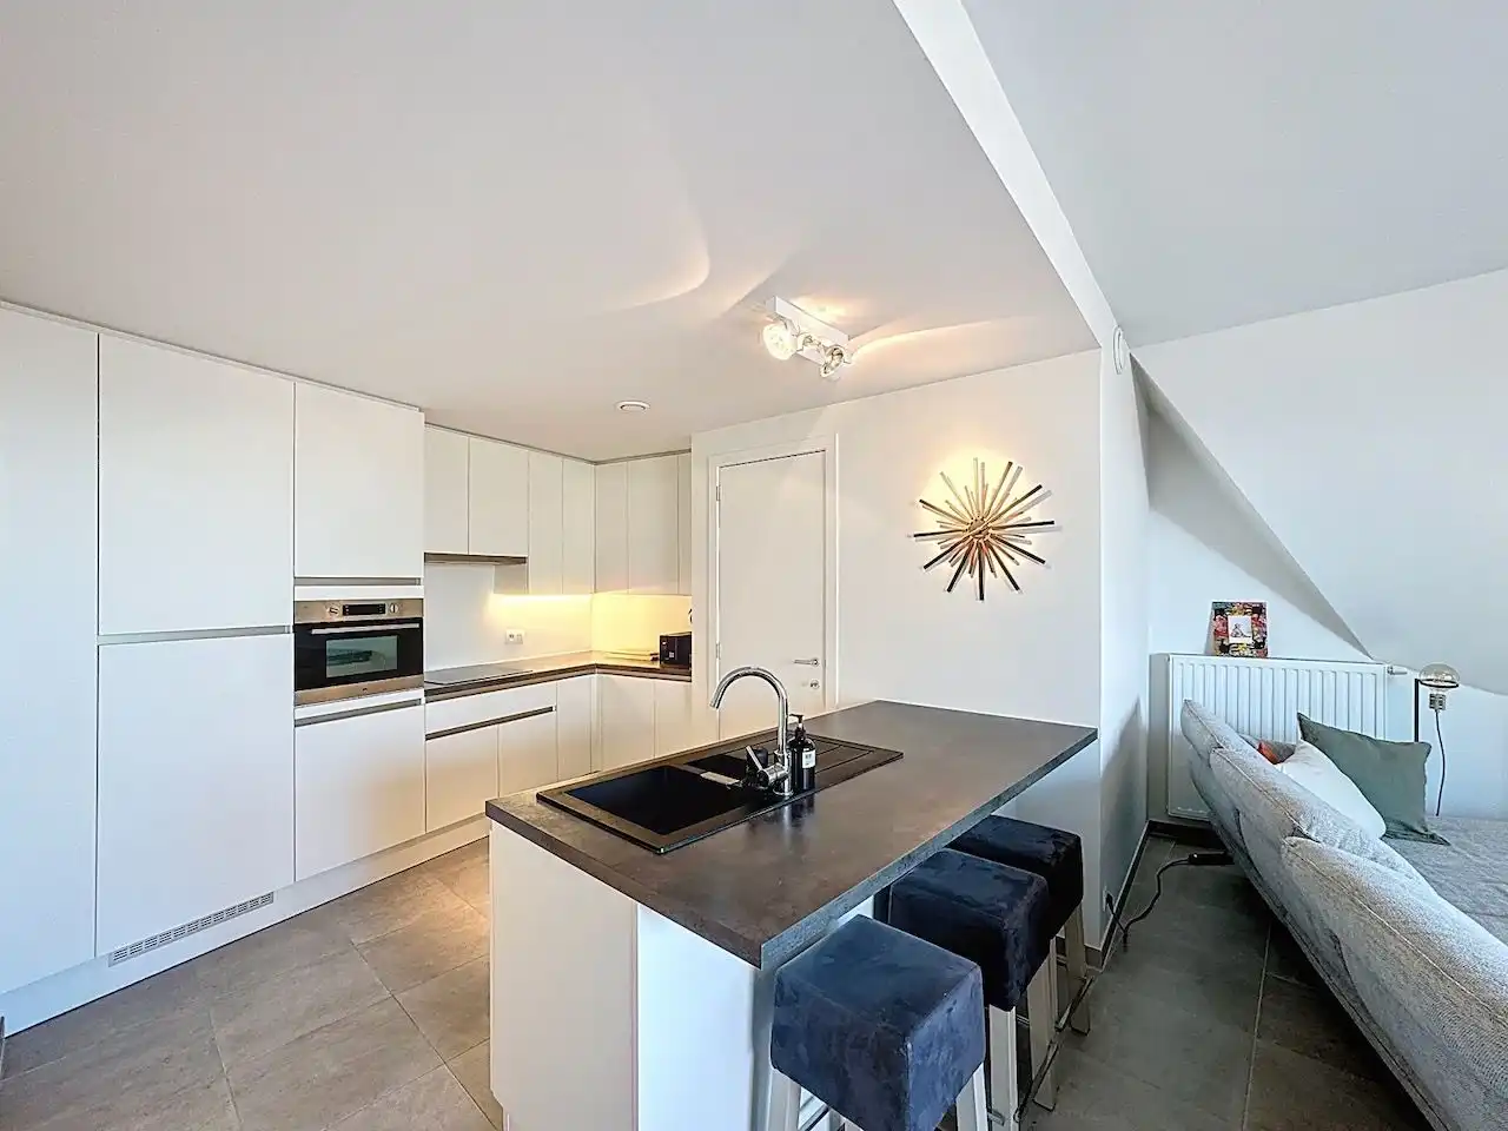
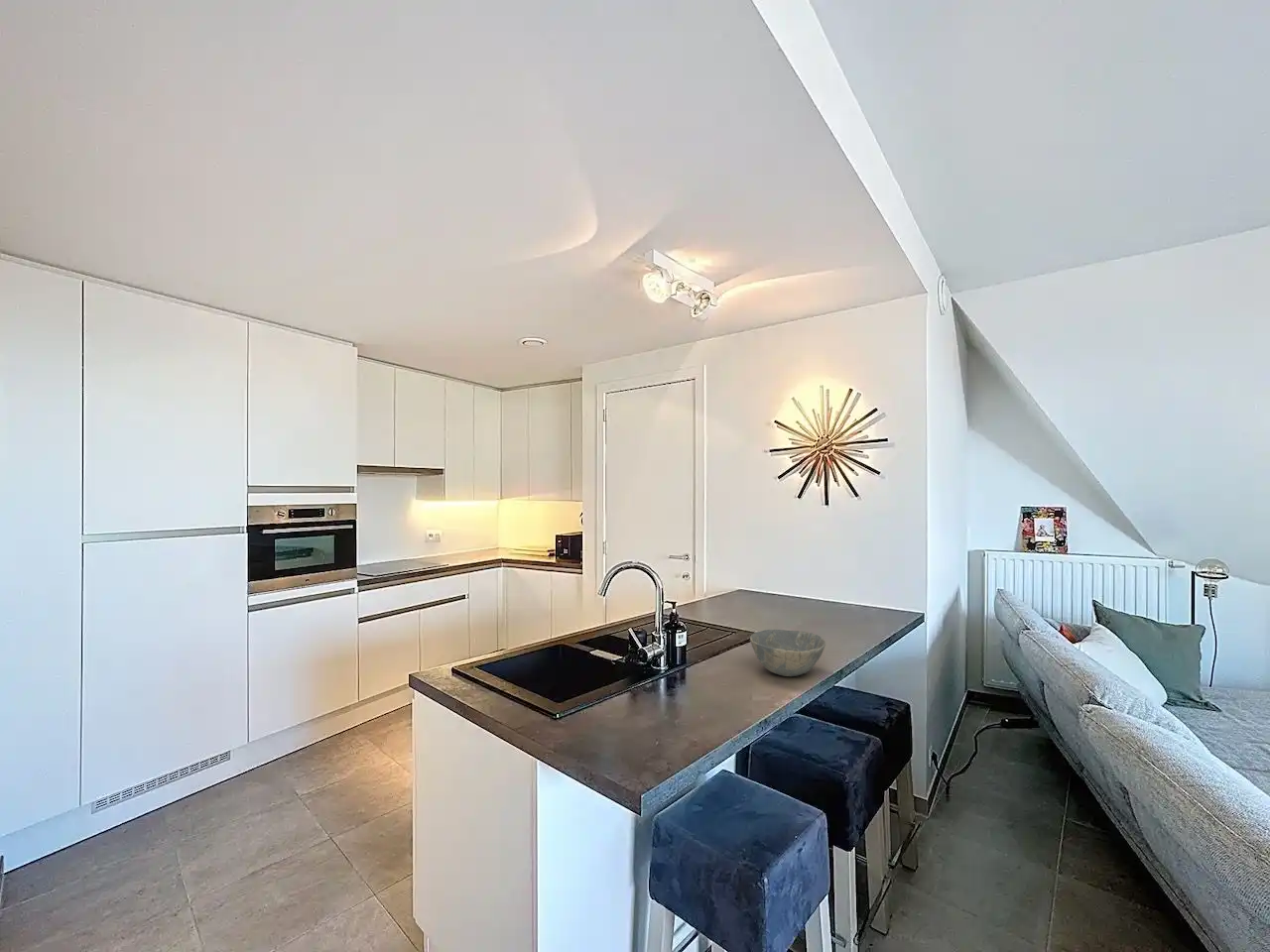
+ bowl (787, 654)
